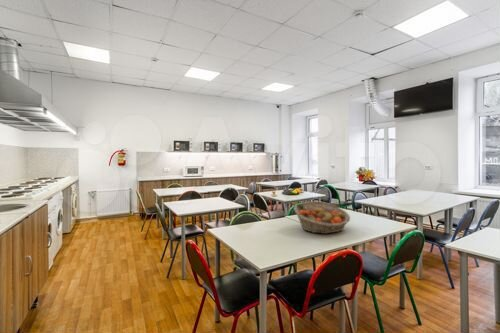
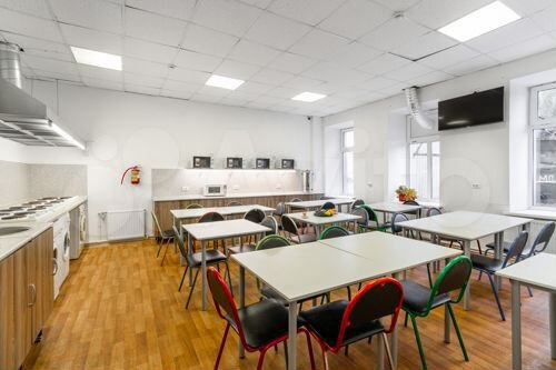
- fruit basket (321, 216)
